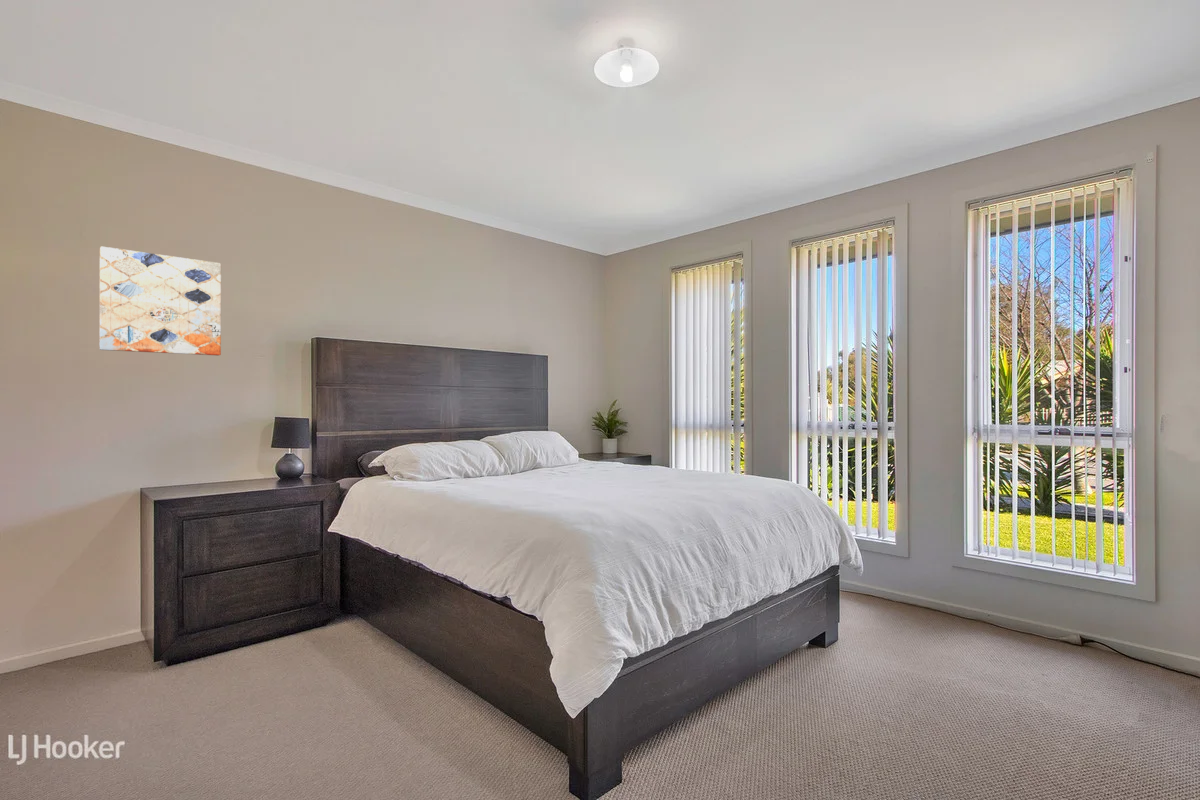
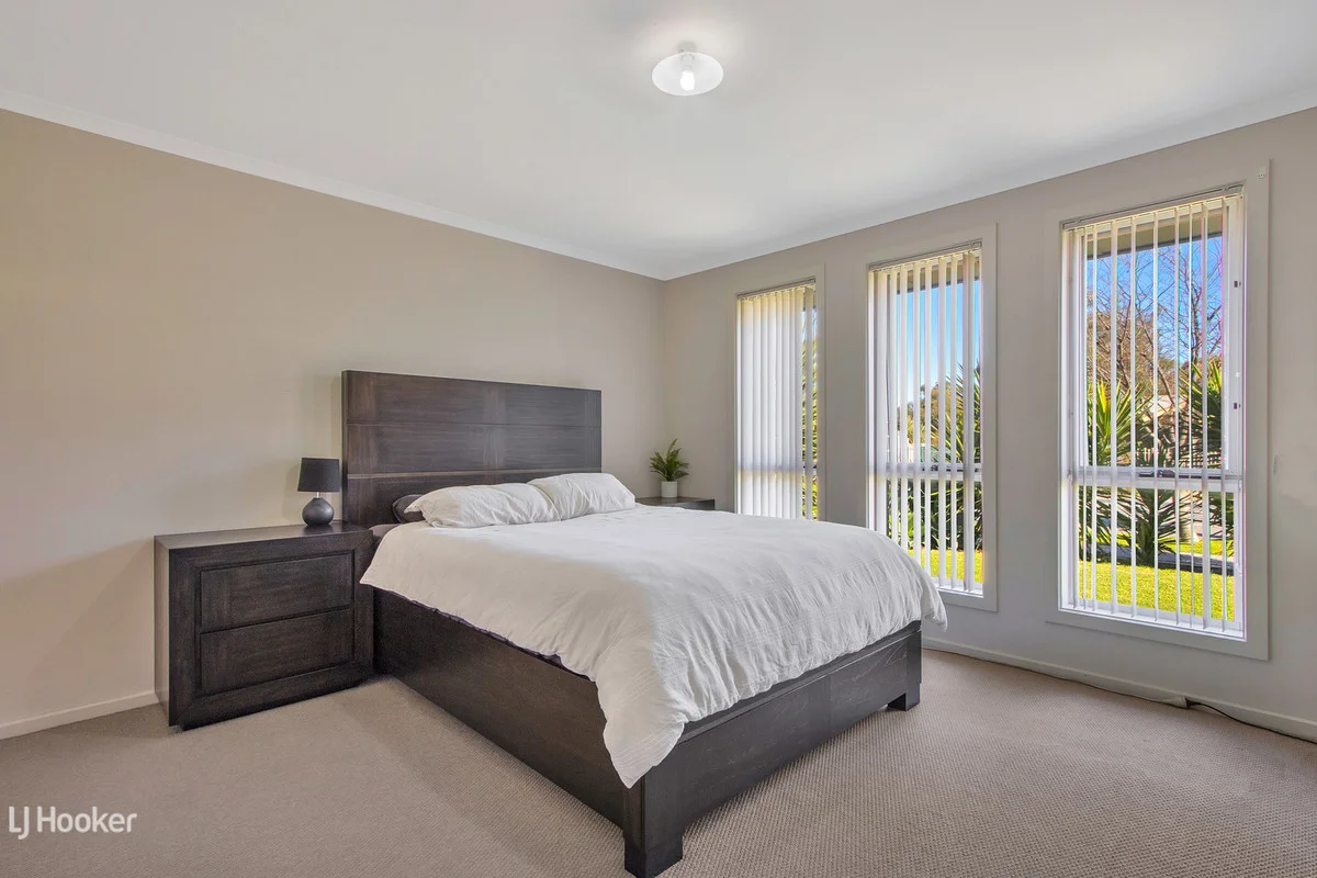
- wall art (163, 304)
